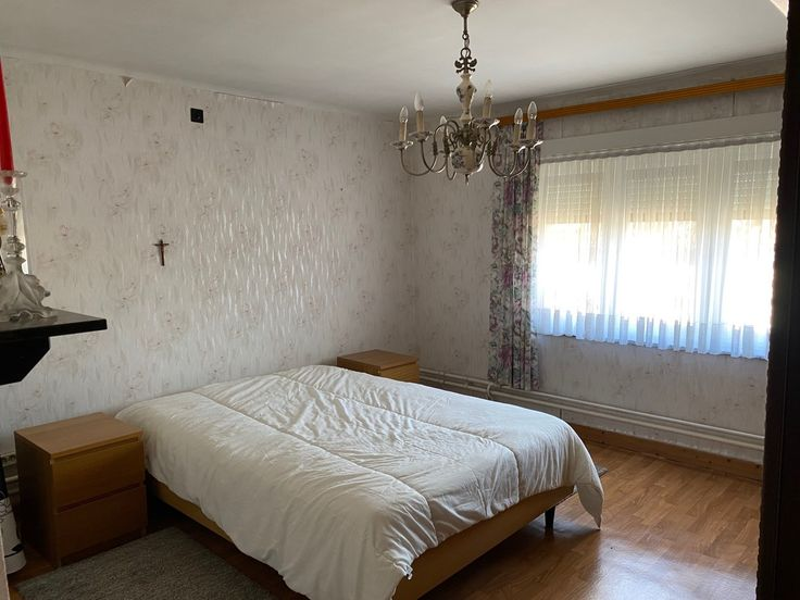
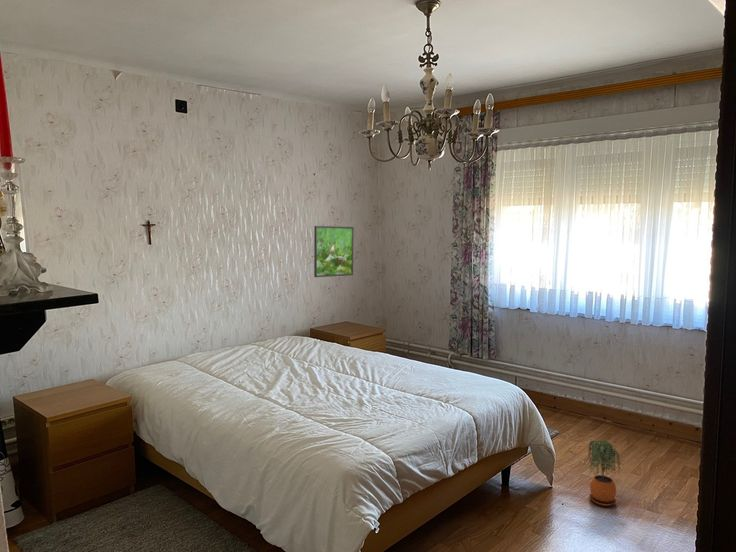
+ potted plant (603, 471)
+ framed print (334, 251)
